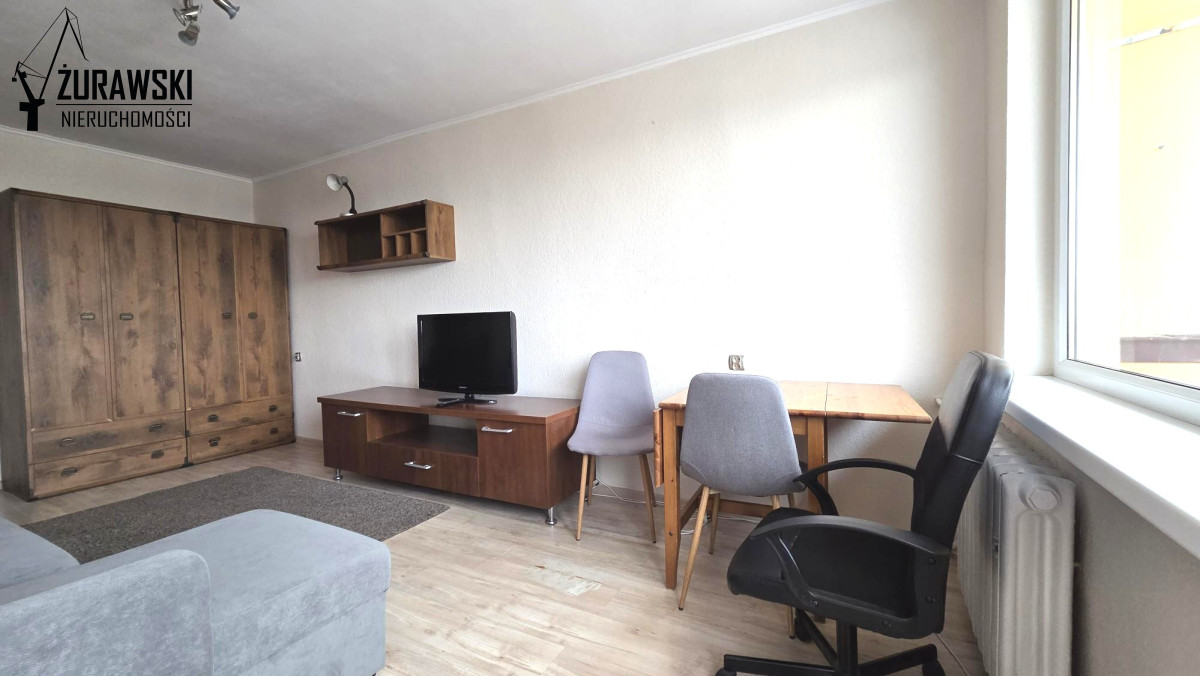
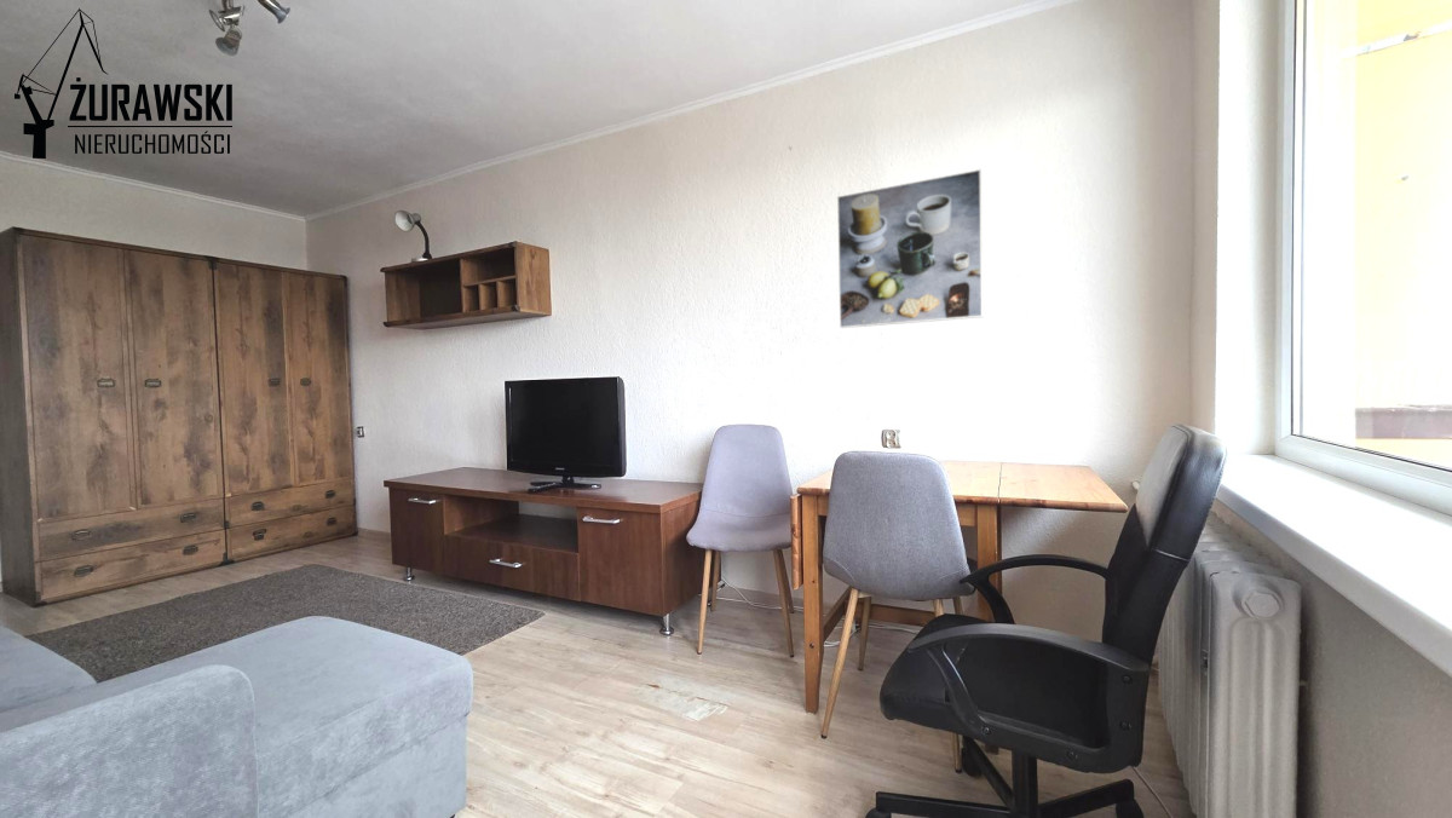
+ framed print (906, 253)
